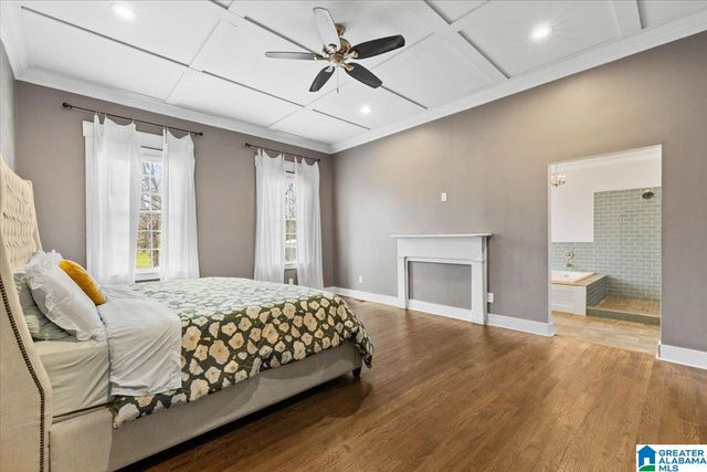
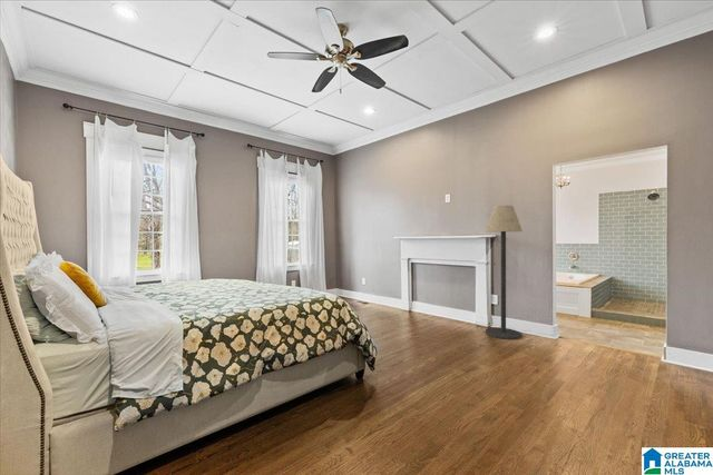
+ floor lamp (502, 269)
